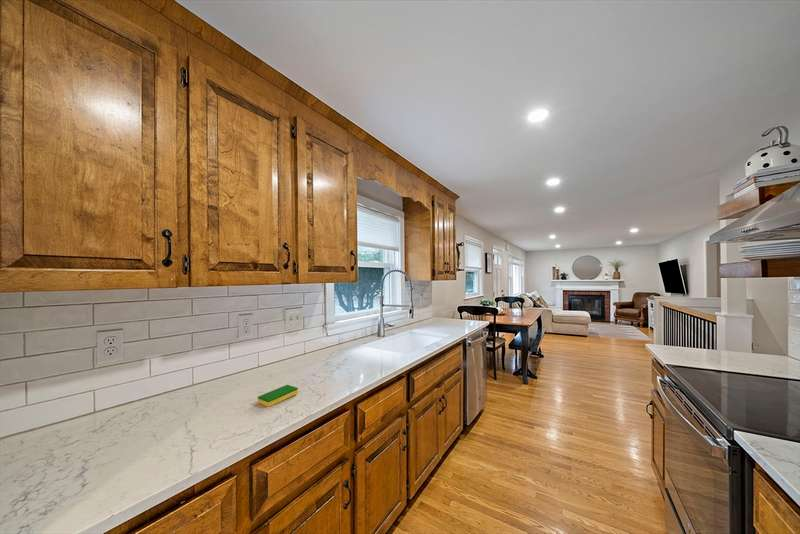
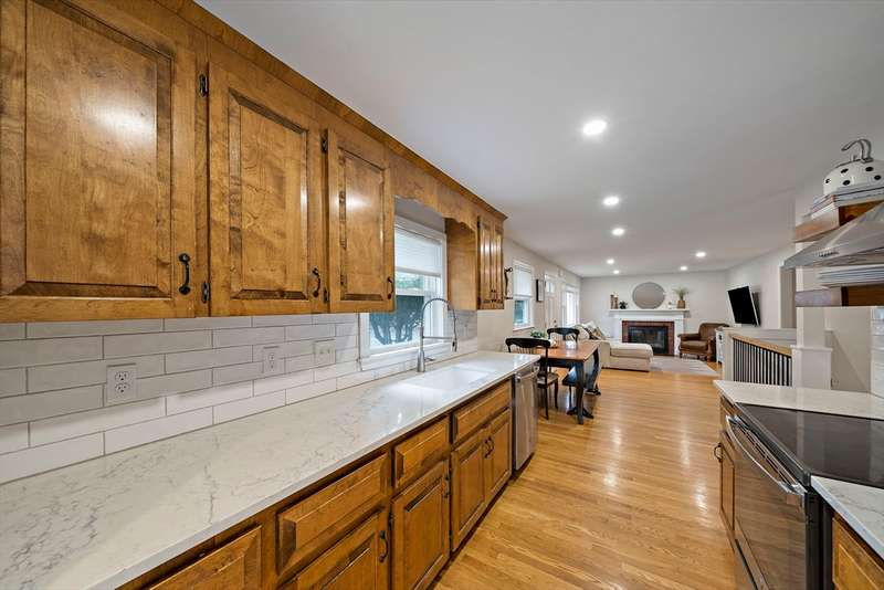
- dish sponge (278, 395)
